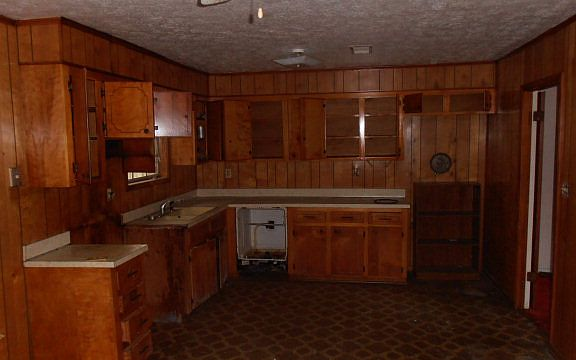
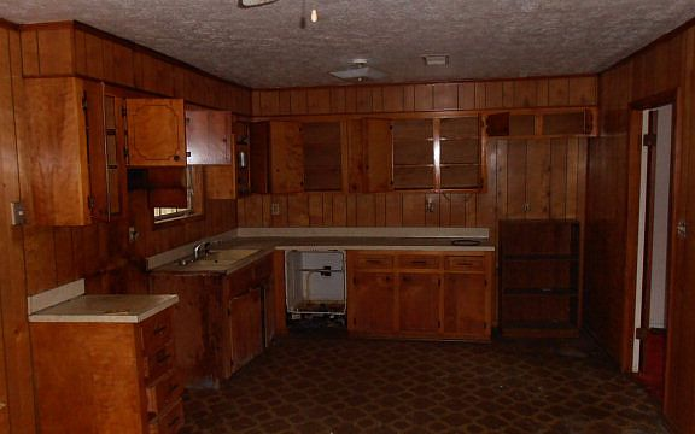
- decorative plate (440, 163)
